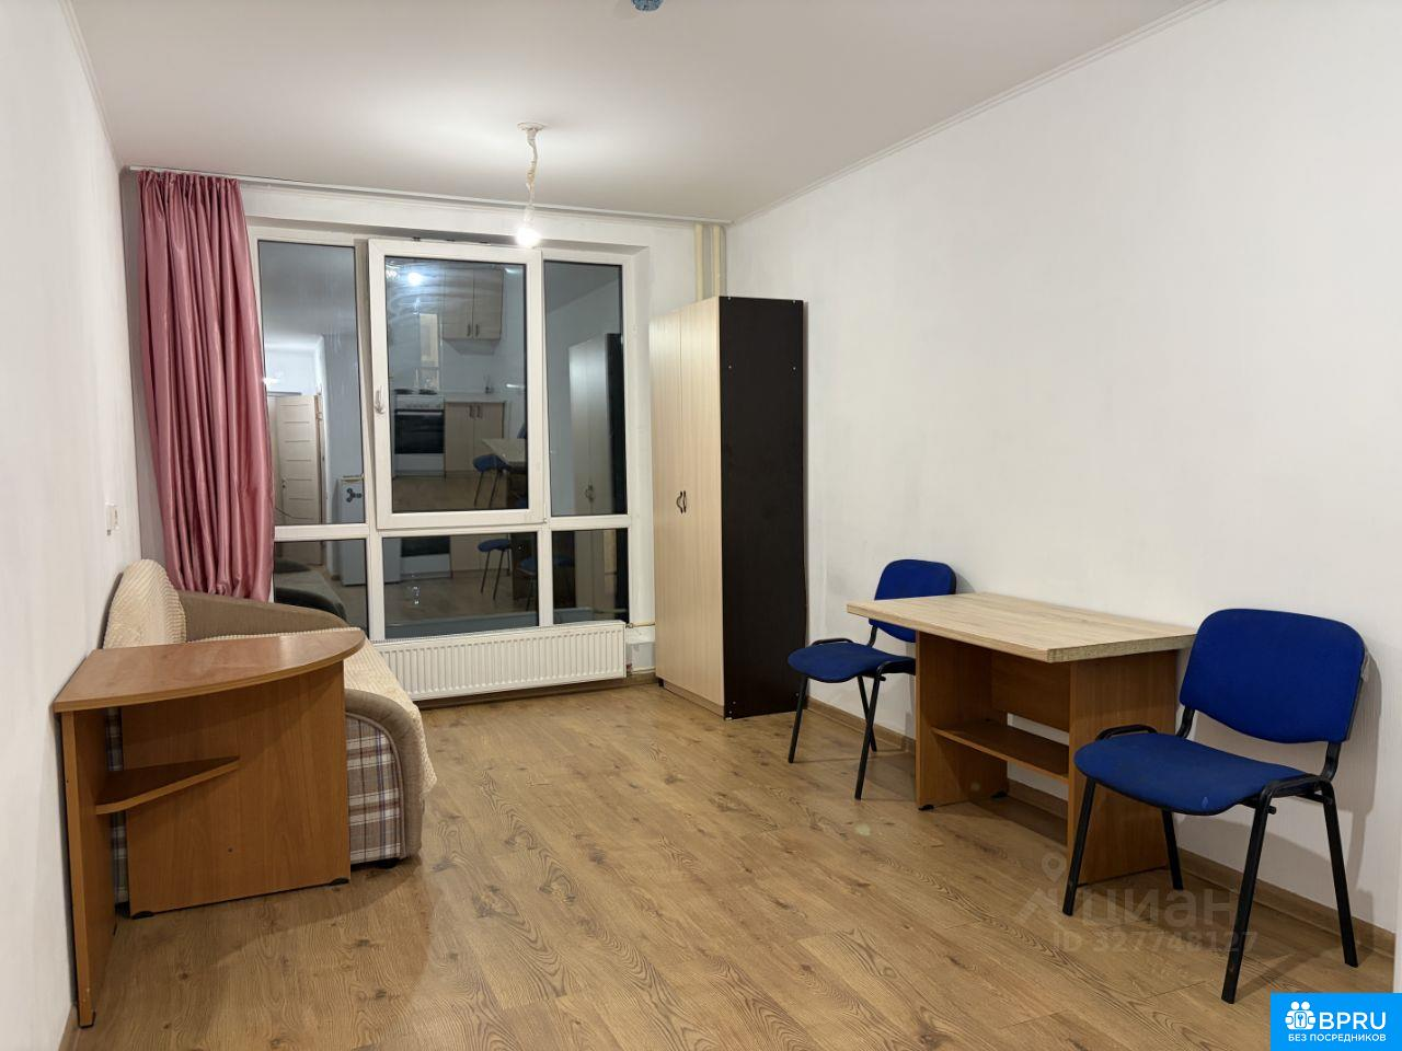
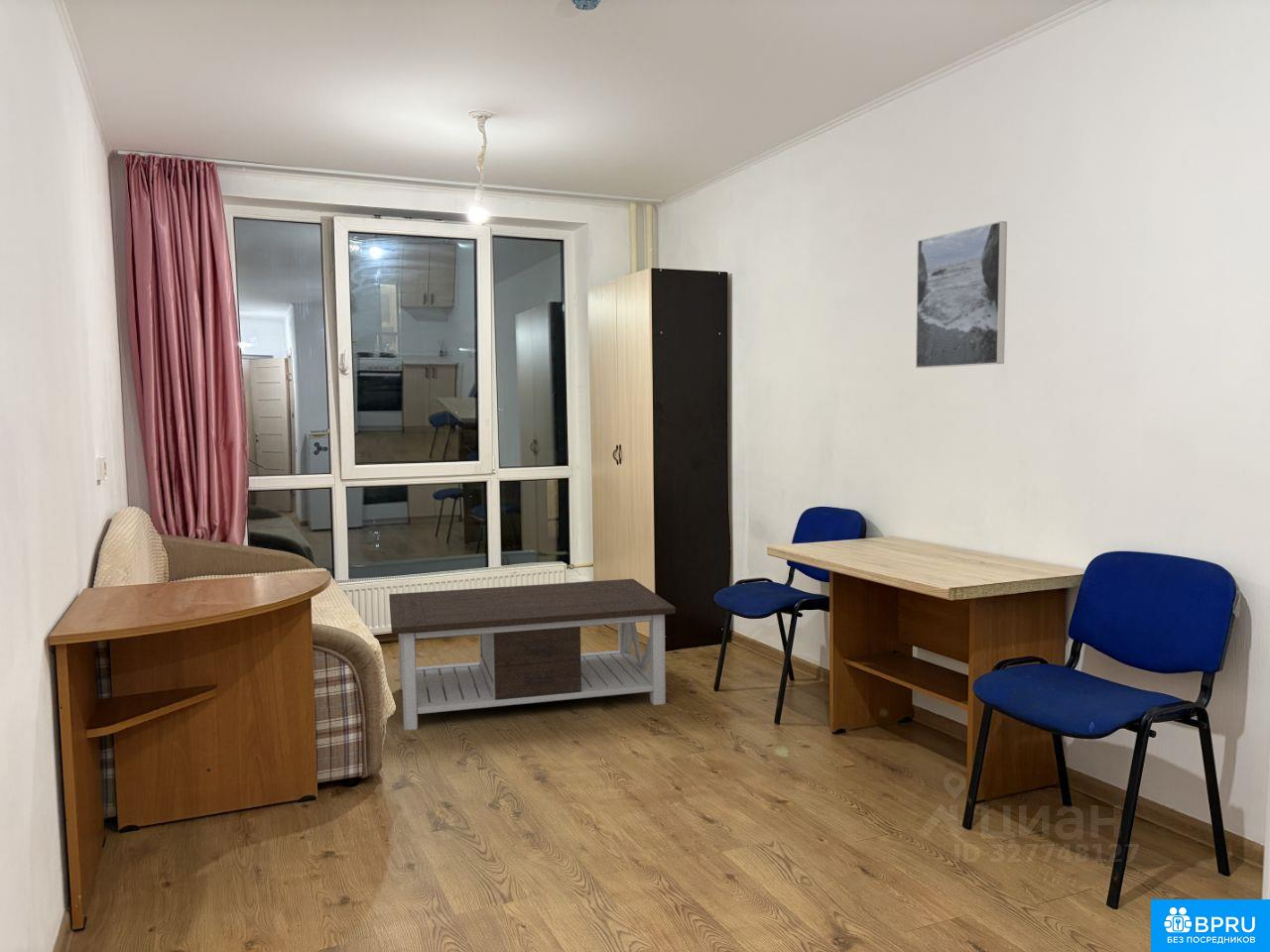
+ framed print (958, 298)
+ coffee table (527, 648)
